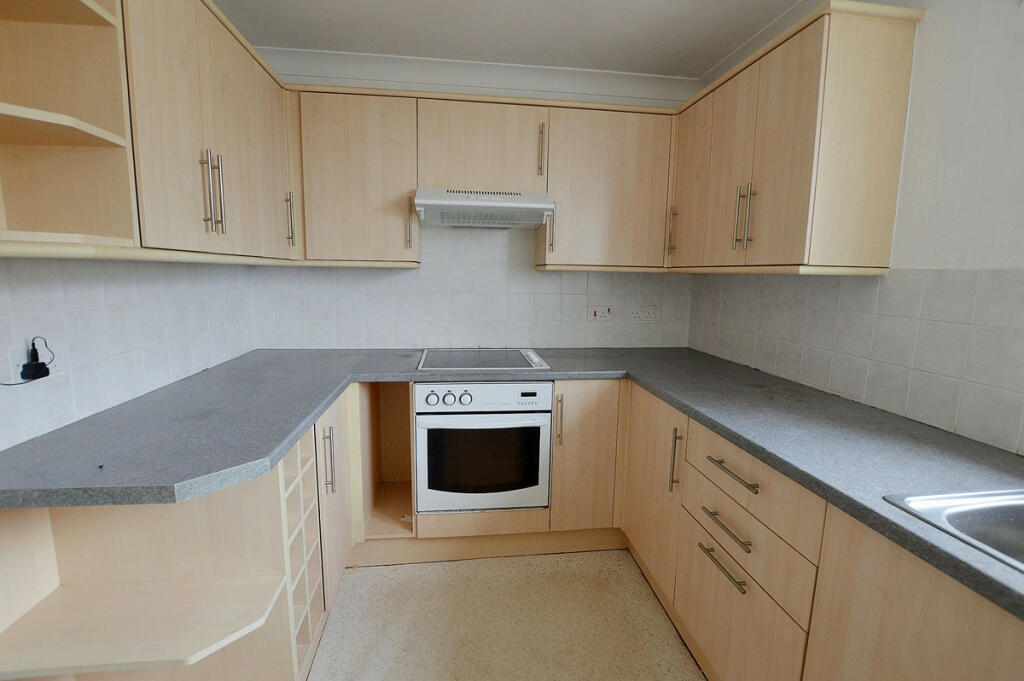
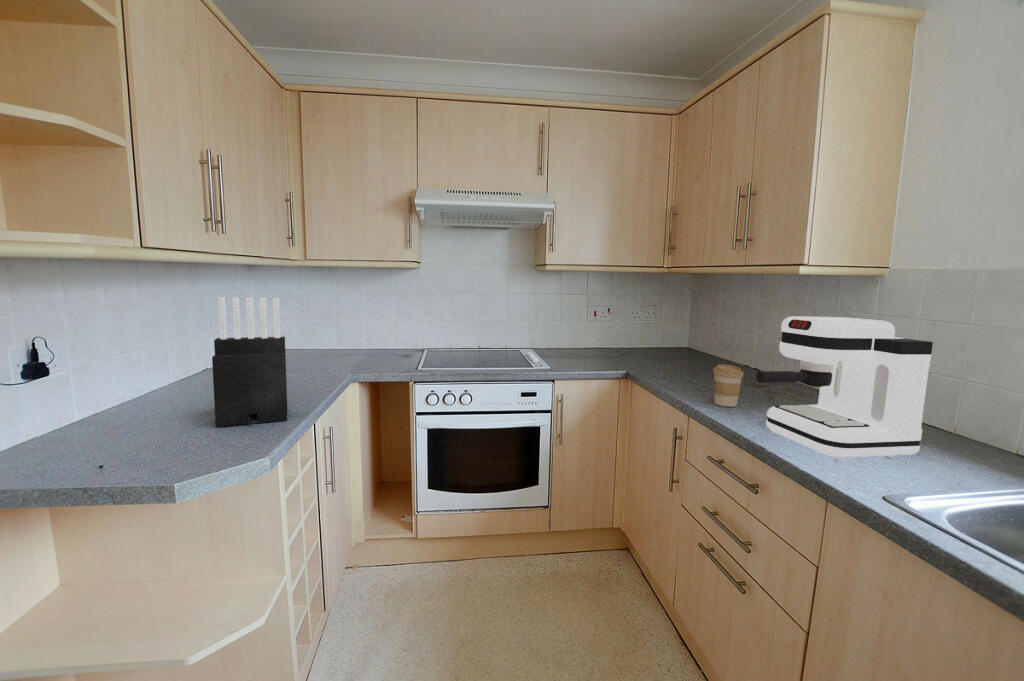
+ knife block (250, 360)
+ coffee cup (727, 385)
+ coffee maker (837, 382)
